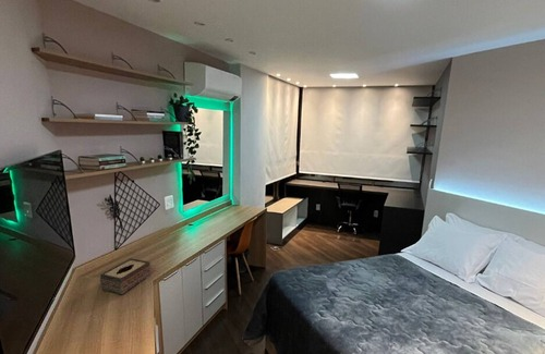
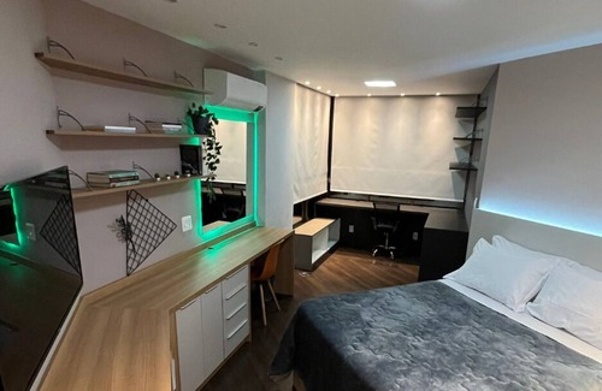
- tissue box (126, 274)
